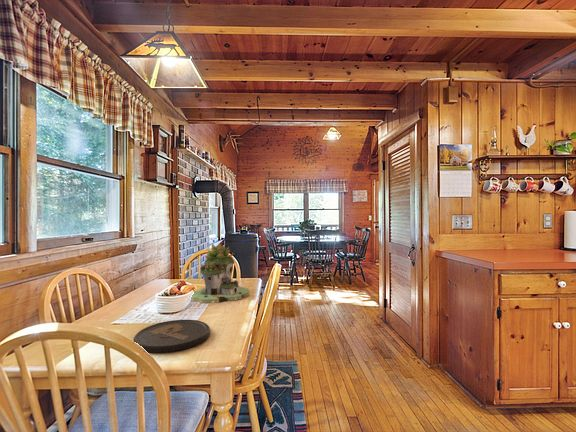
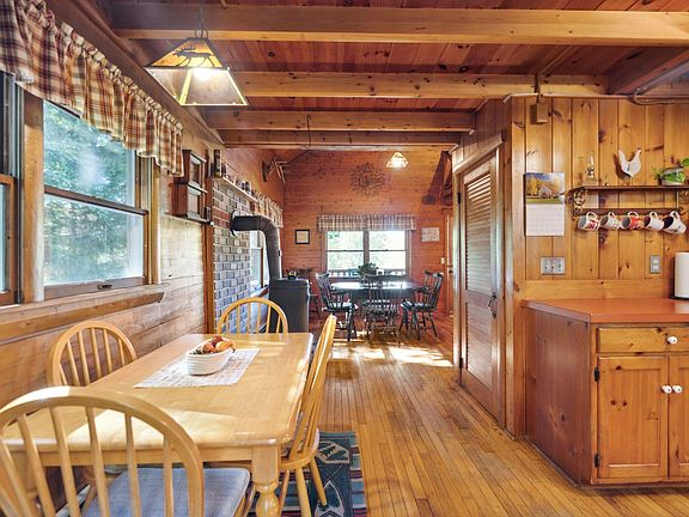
- succulent planter (219, 269)
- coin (173, 334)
